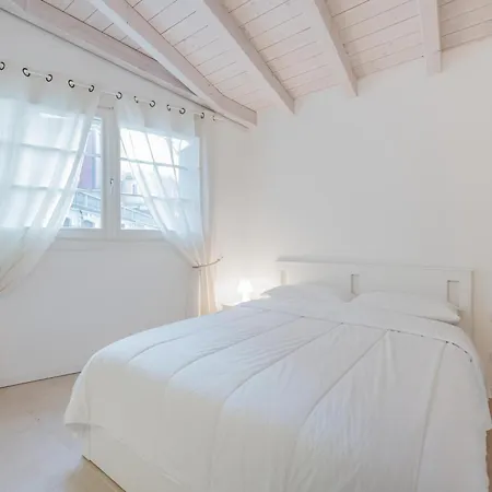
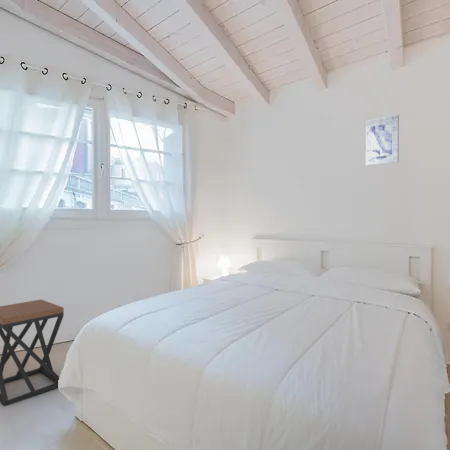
+ stool (24, 347)
+ wall art (381, 141)
